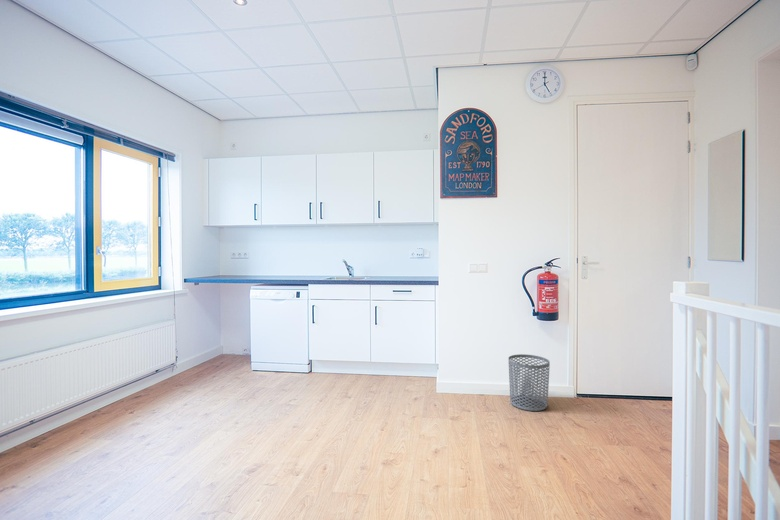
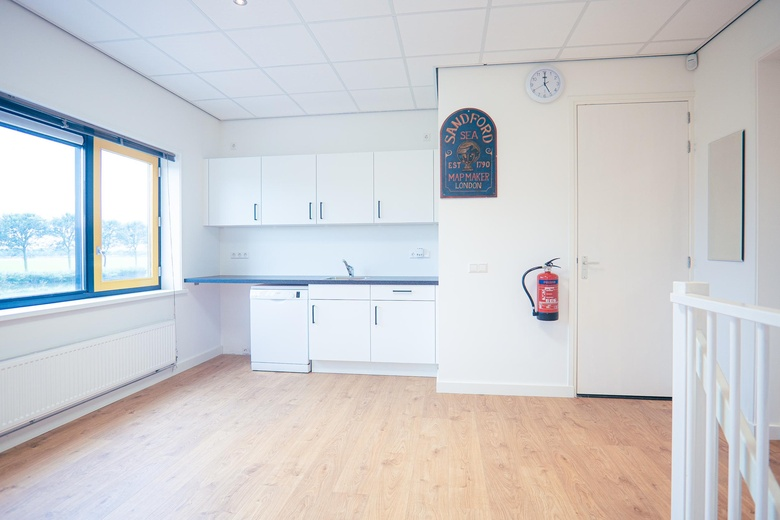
- waste bin (528, 382)
